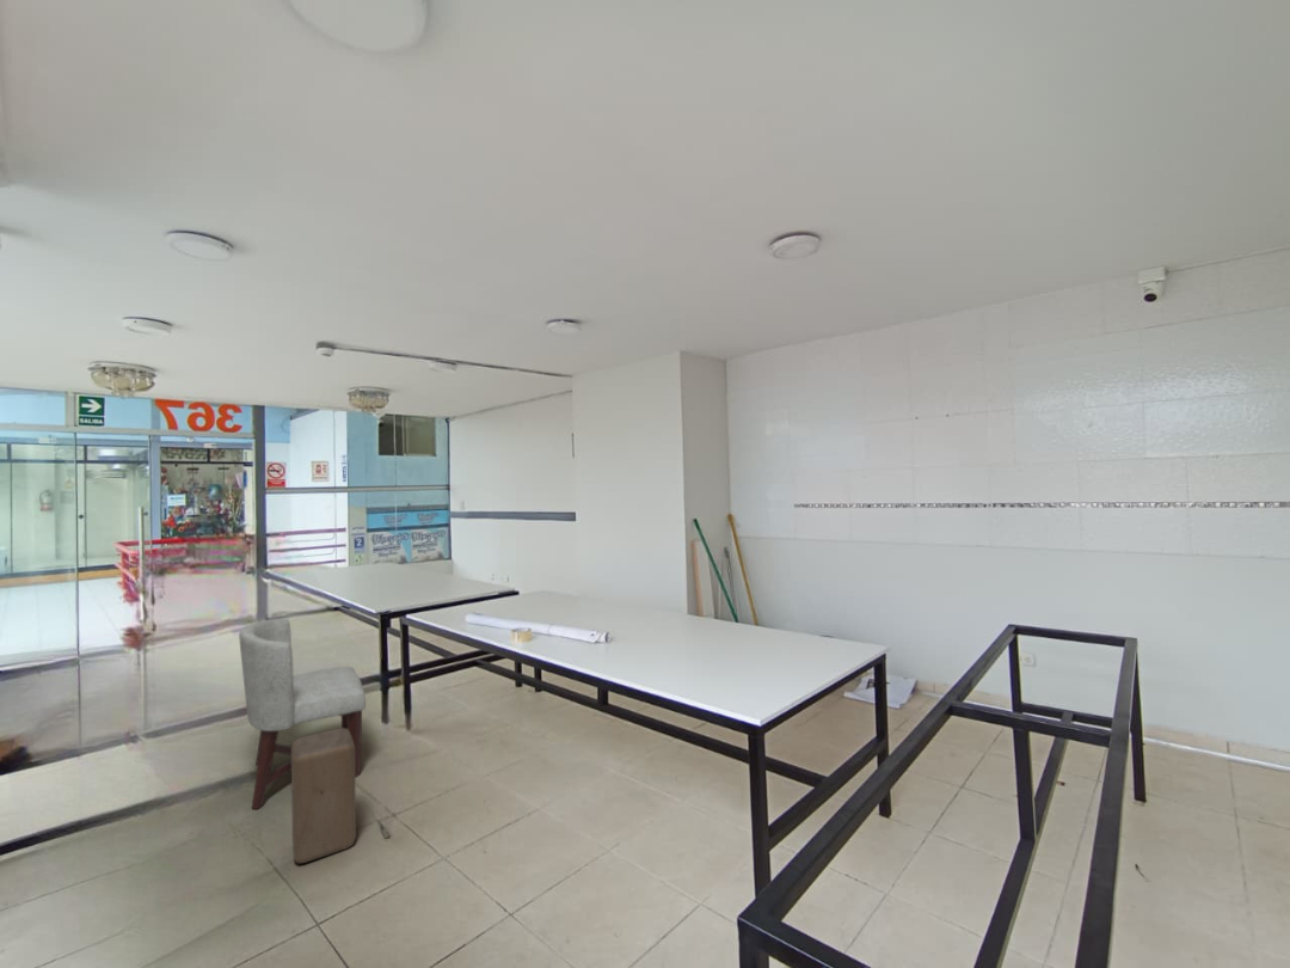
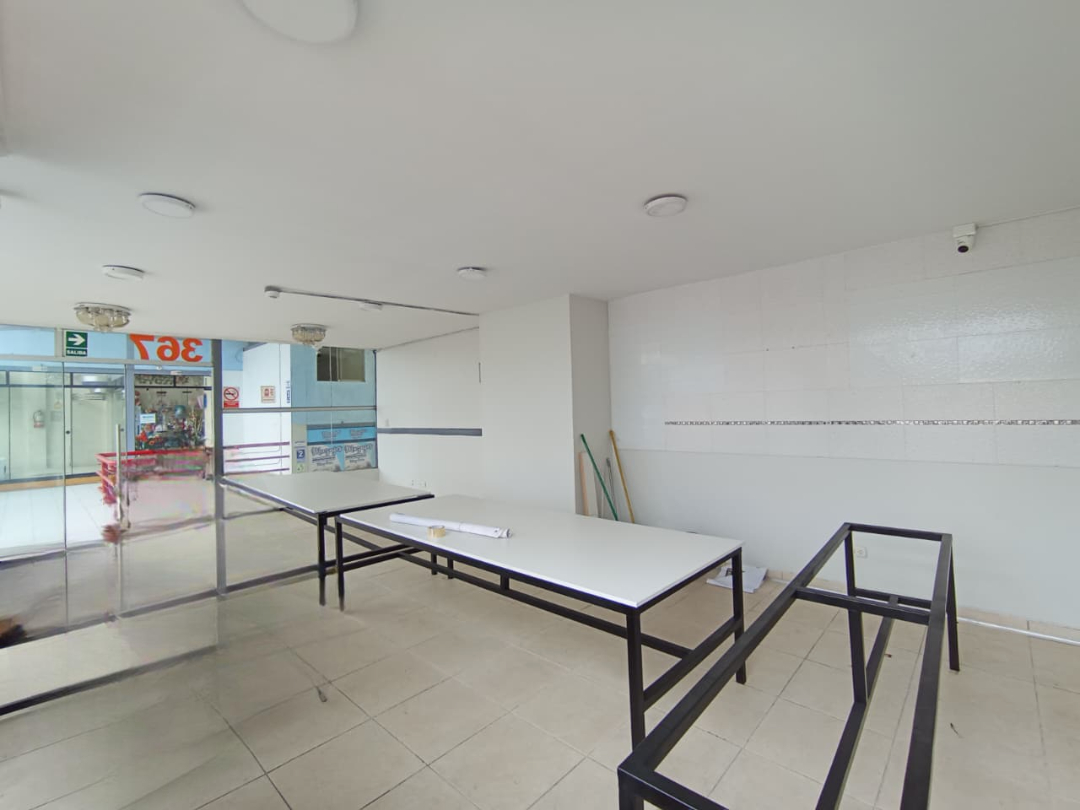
- chair (303, 697)
- stool (322, 791)
